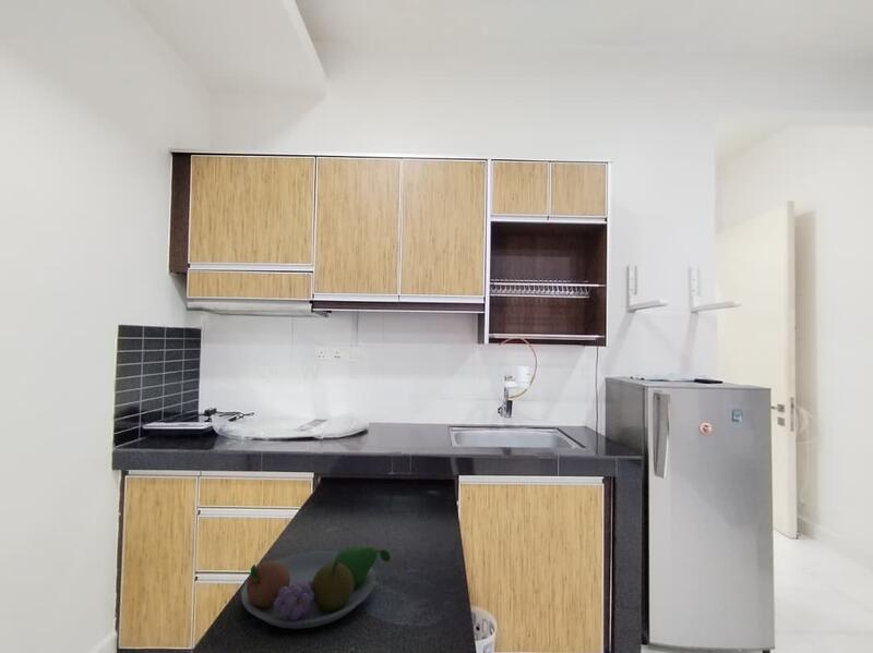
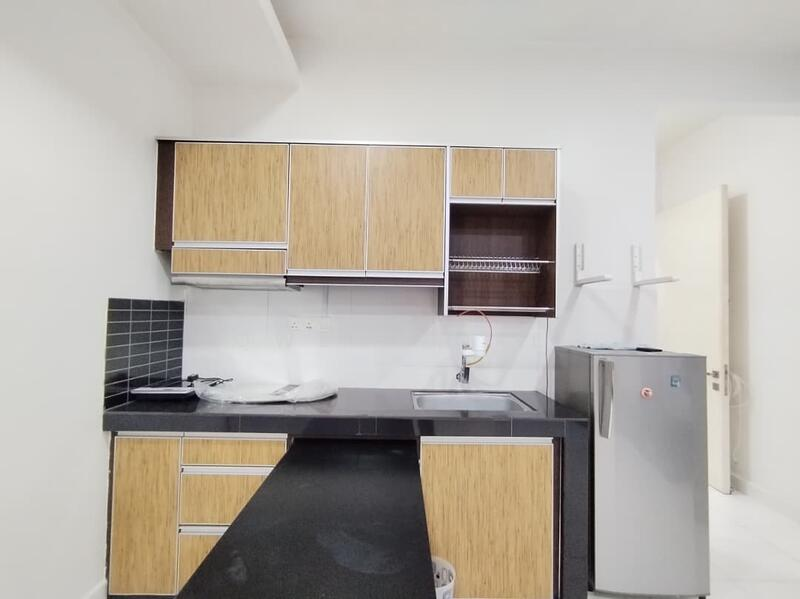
- fruit bowl (316, 569)
